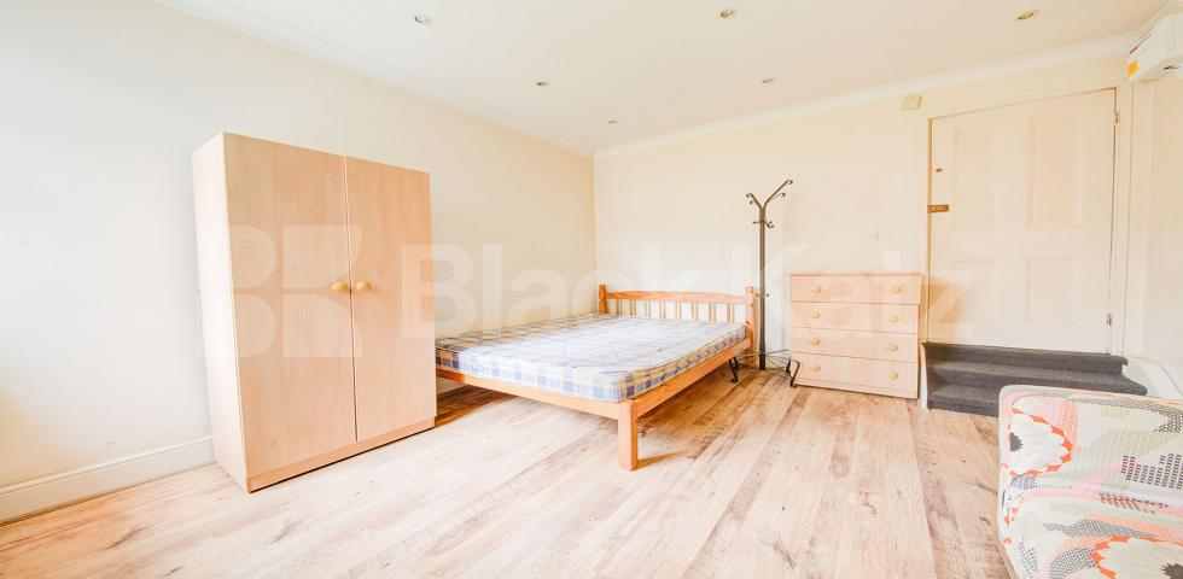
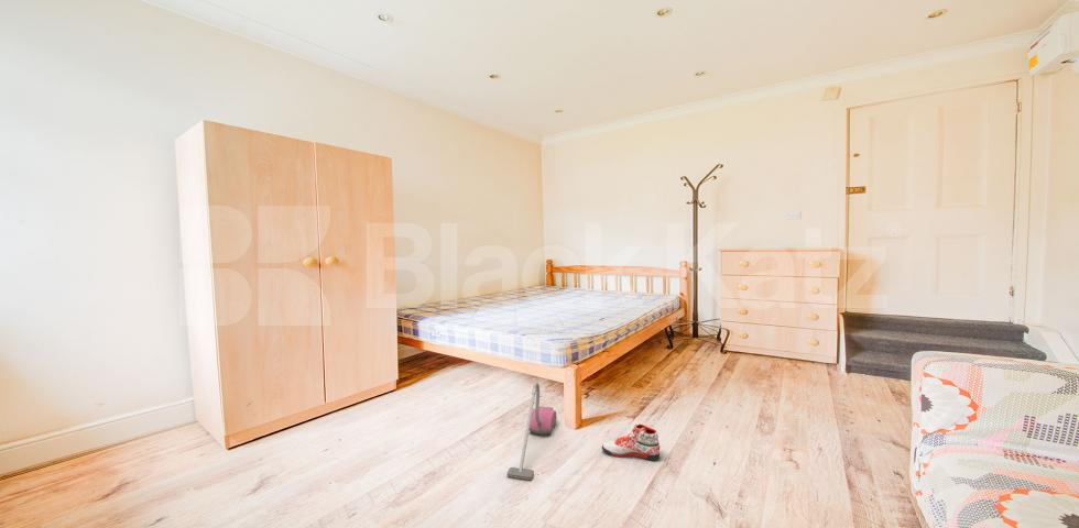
+ sneaker (630, 439)
+ vacuum cleaner (533, 415)
